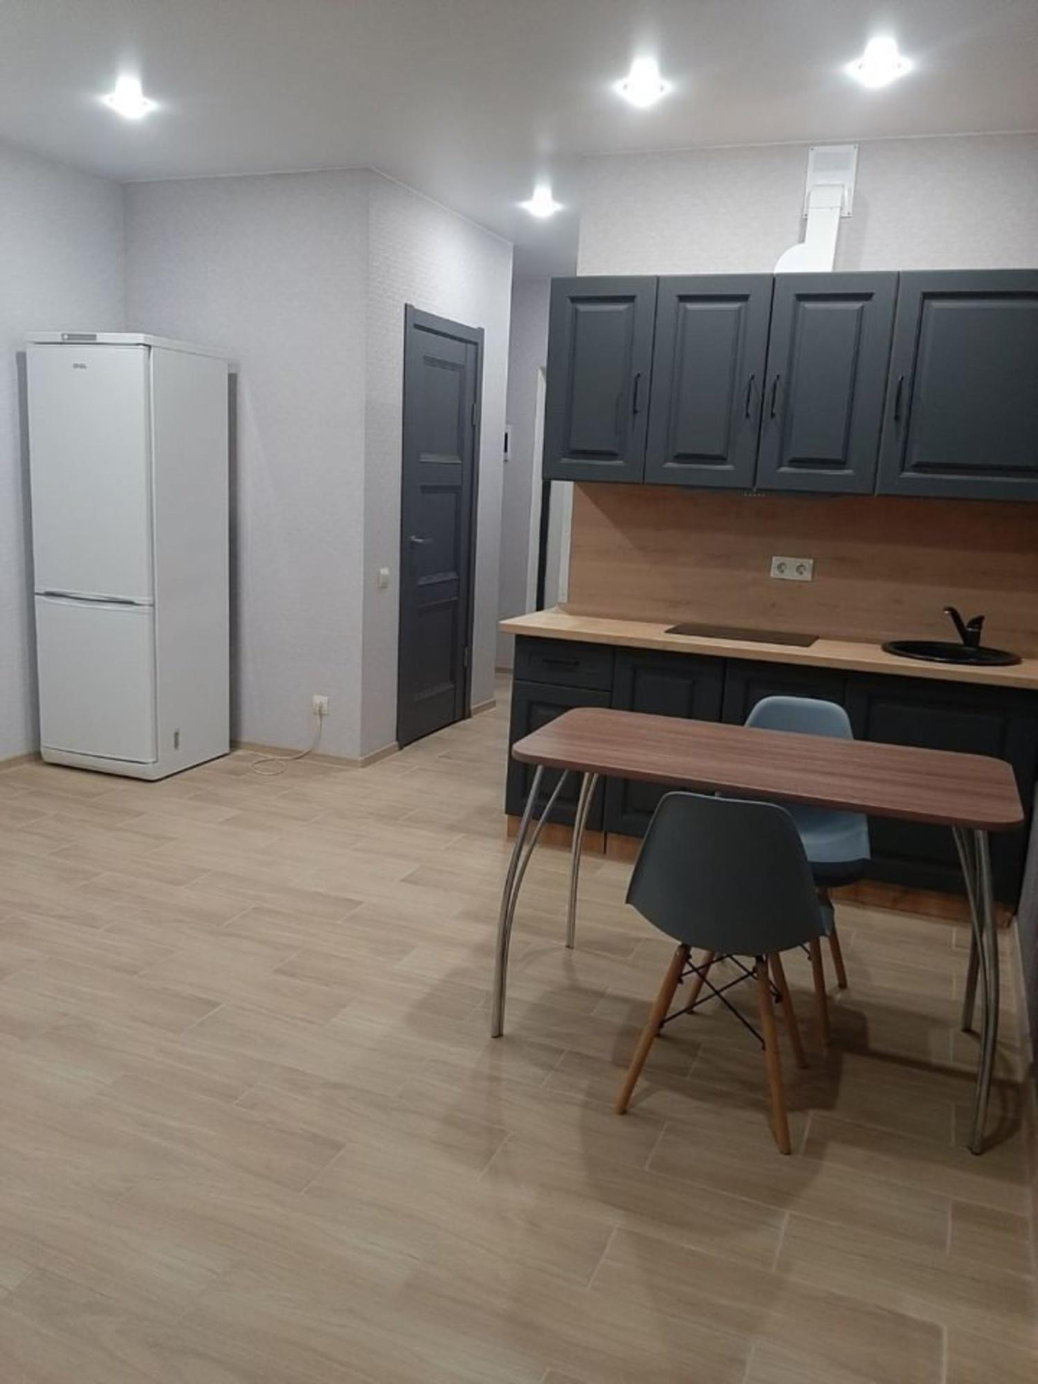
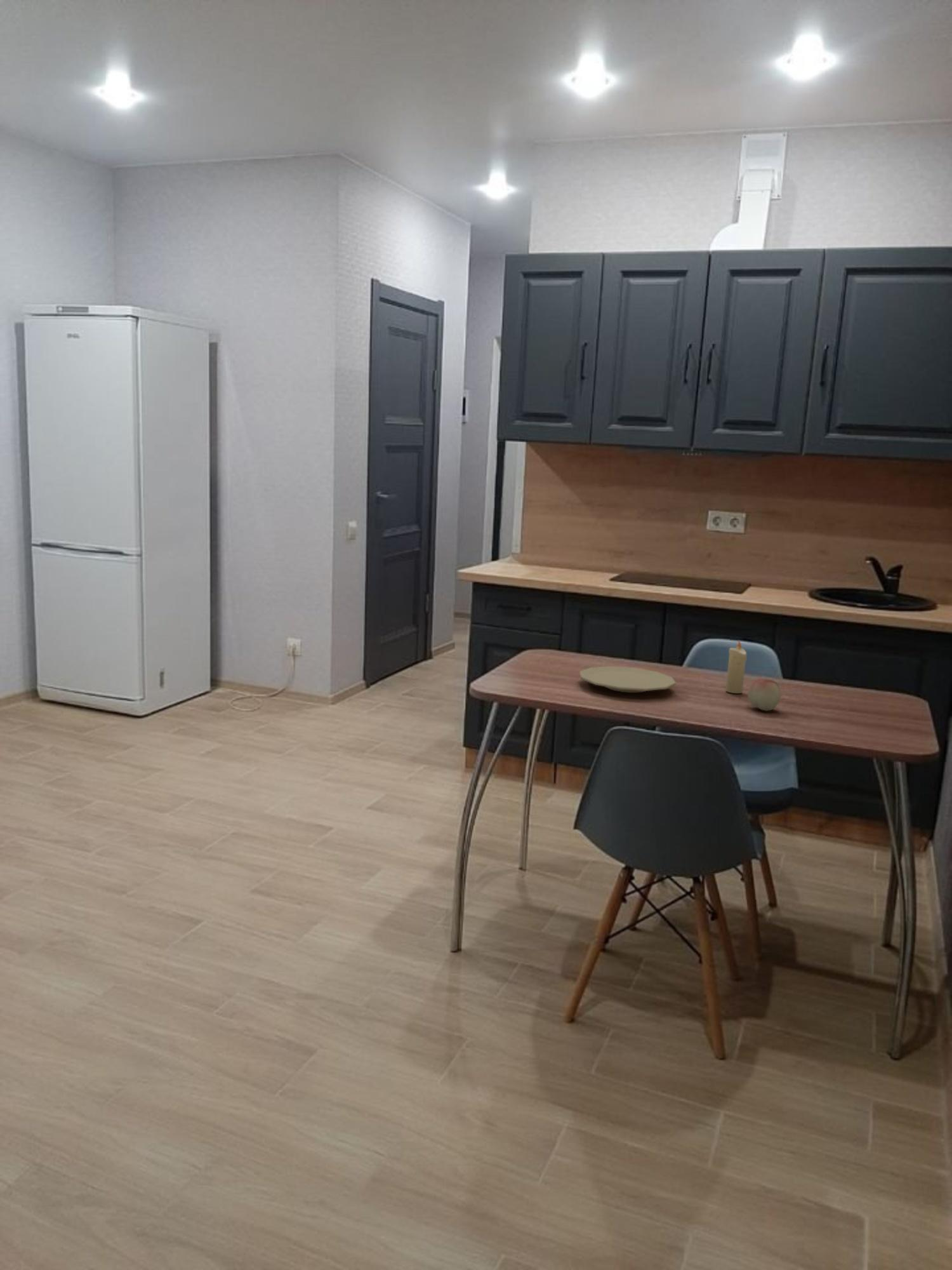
+ candle (736, 665)
+ fruit (765, 695)
+ plate (626, 682)
